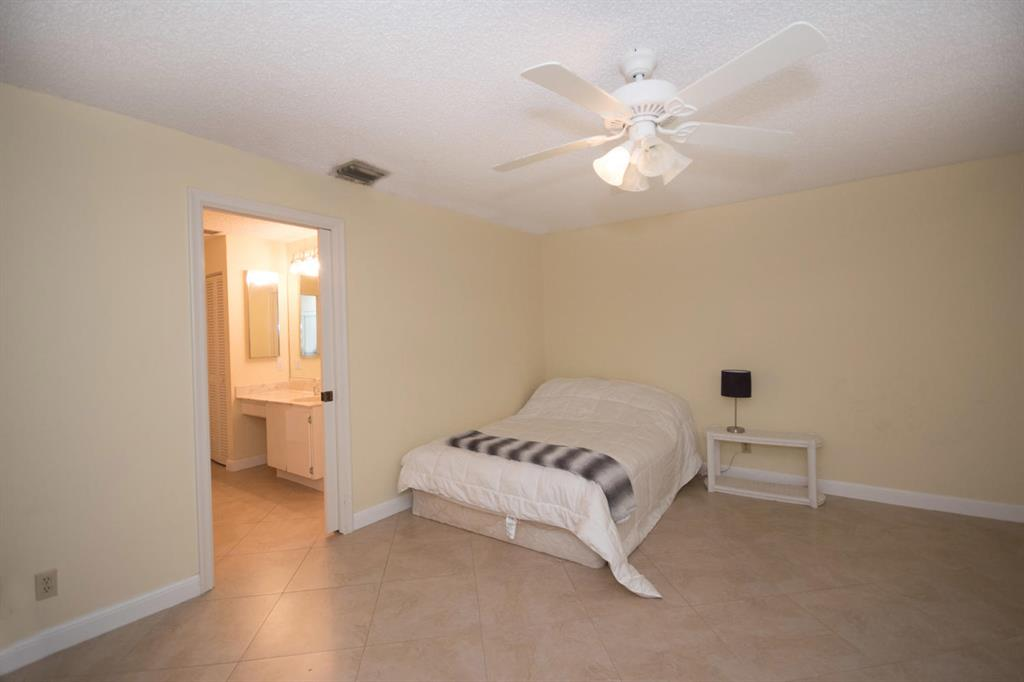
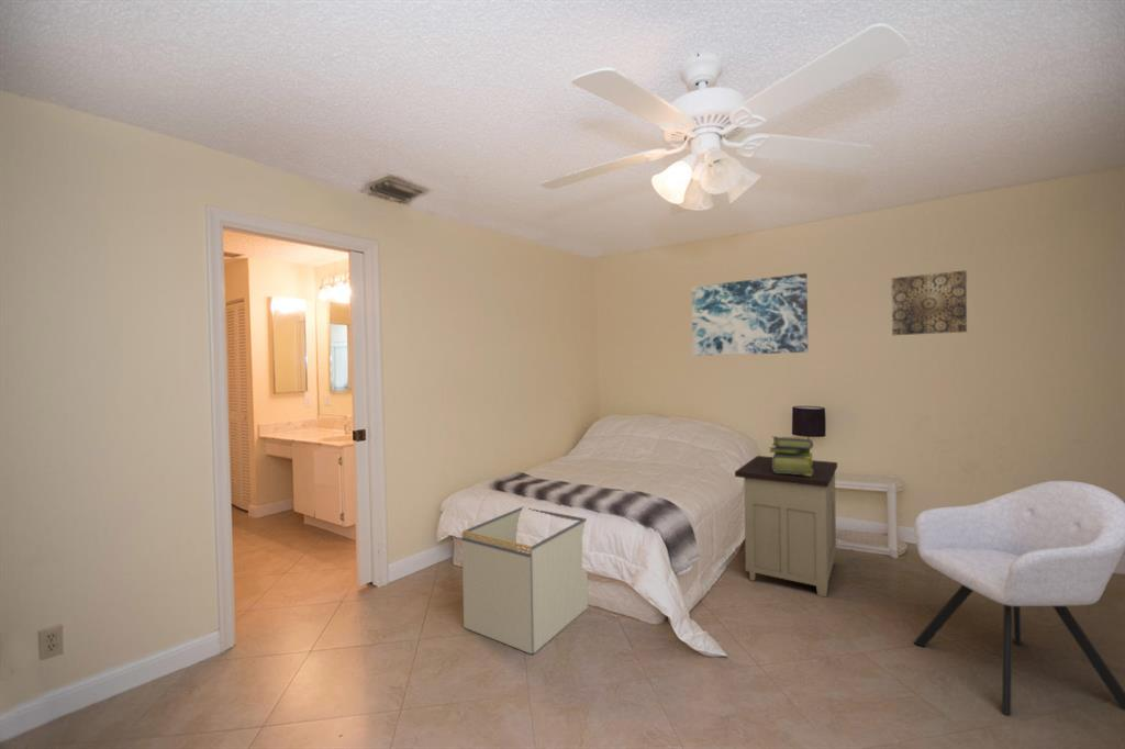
+ nightstand (789, 518)
+ wall art (746, 317)
+ wall art (927, 304)
+ stack of books (790, 452)
+ chair (1022, 578)
+ storage bin (526, 570)
